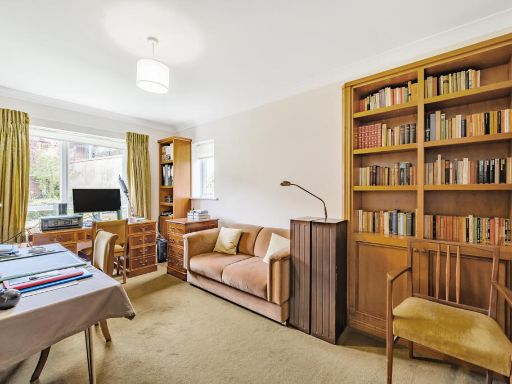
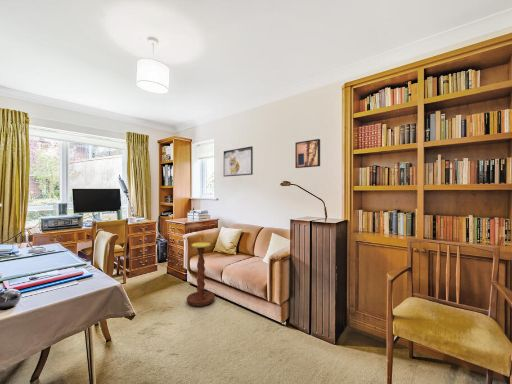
+ wall art (307, 154)
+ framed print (237, 162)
+ side table (200, 272)
